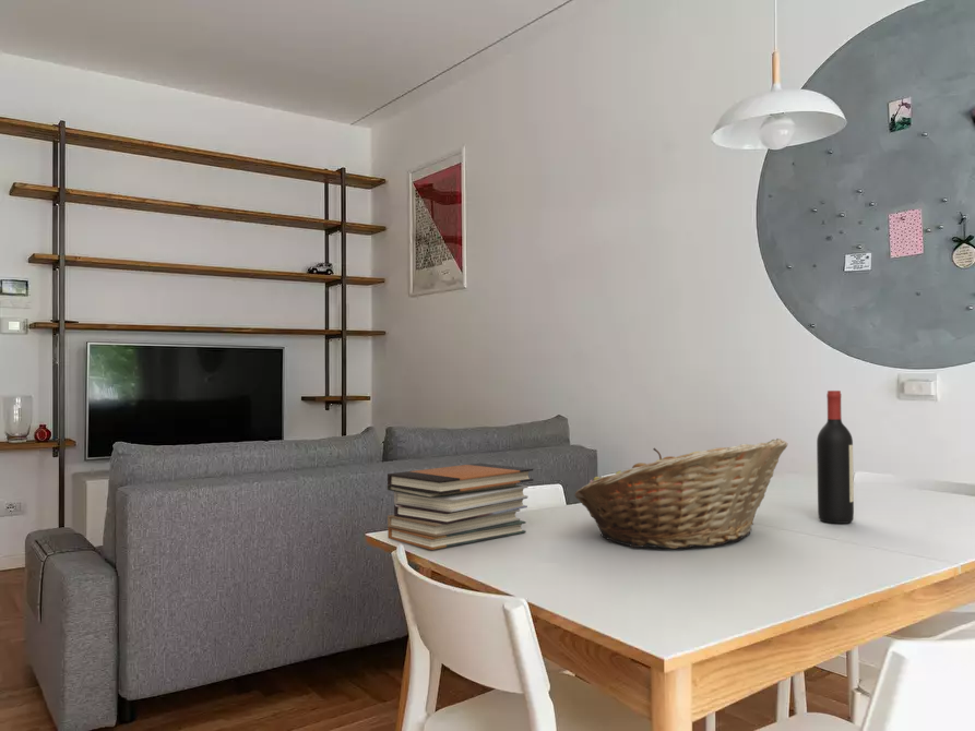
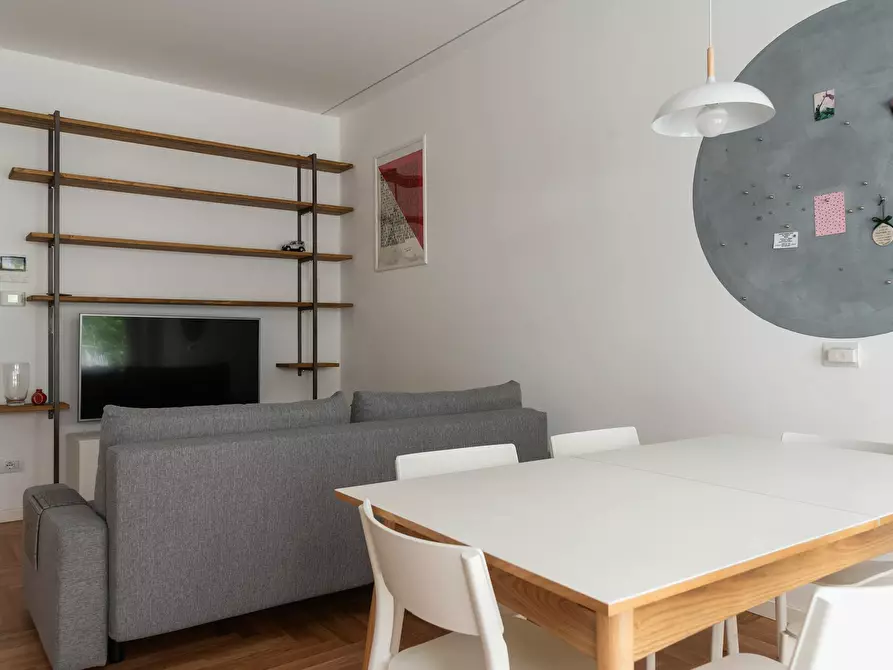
- book stack (461, 503)
- fruit basket (682, 486)
- wine bottle (834, 455)
